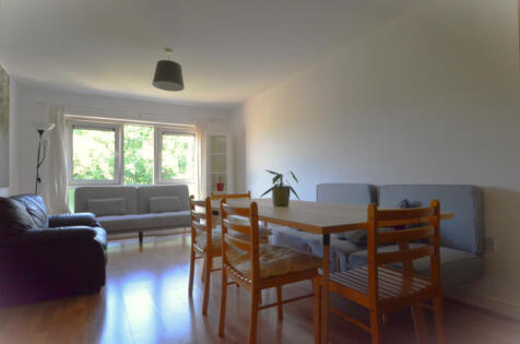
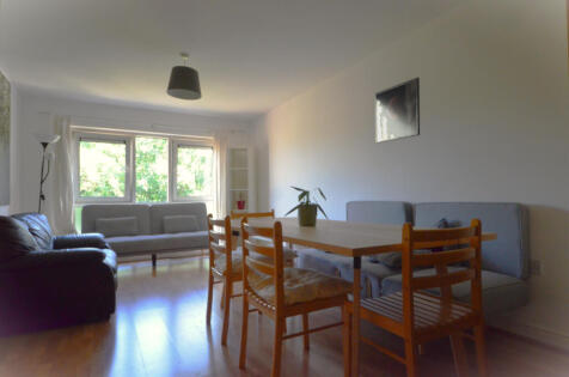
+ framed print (396, 113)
